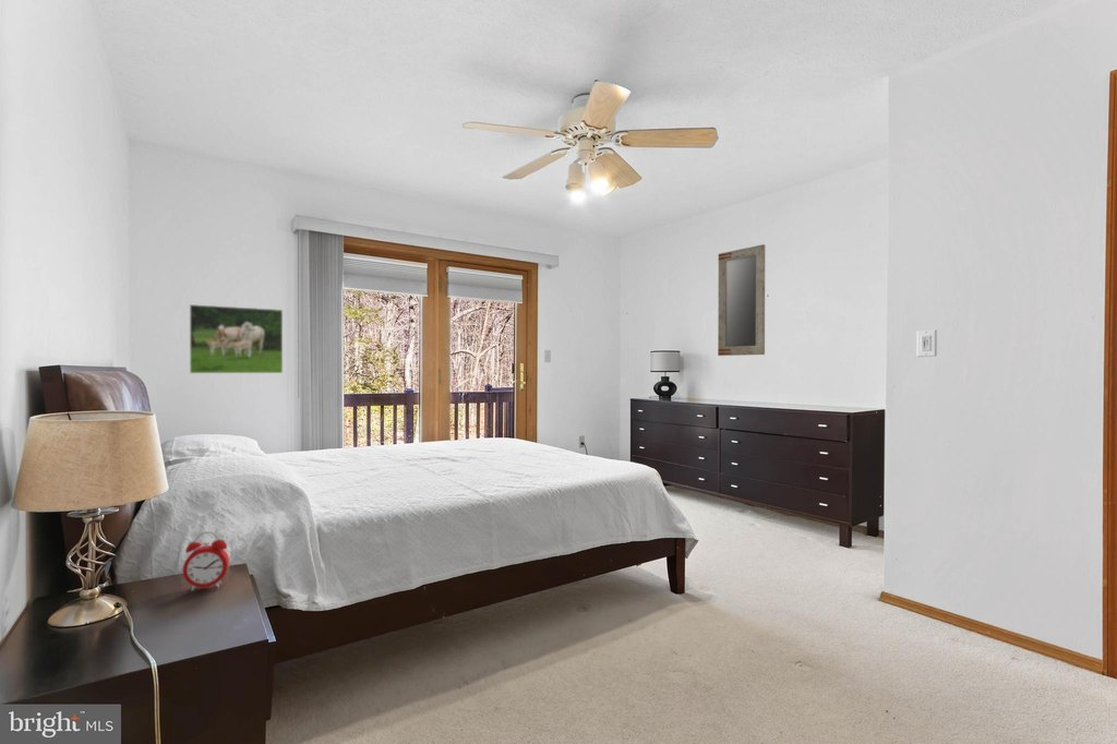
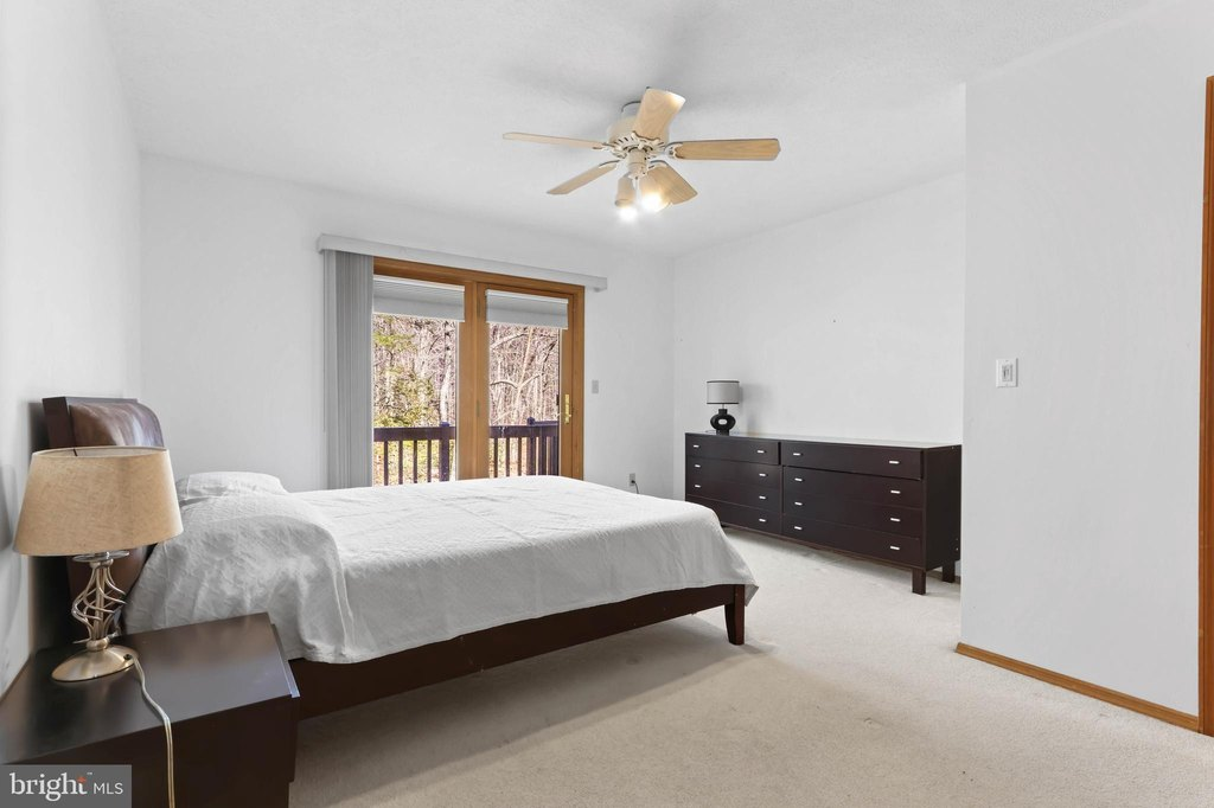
- home mirror (740, 302)
- alarm clock (206, 559)
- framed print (238, 340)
